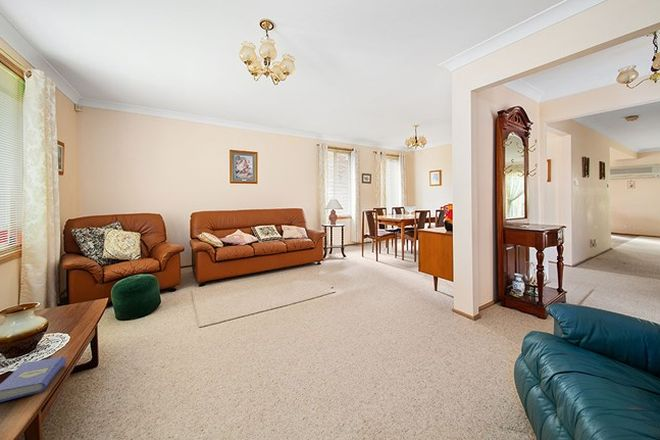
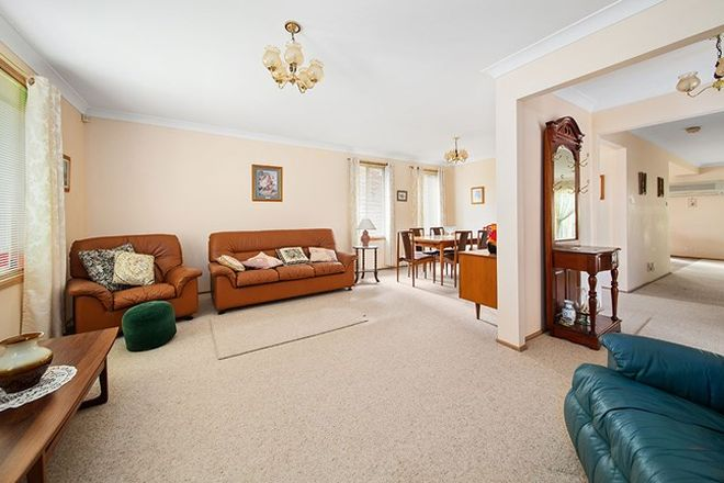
- hardcover book (32, 377)
